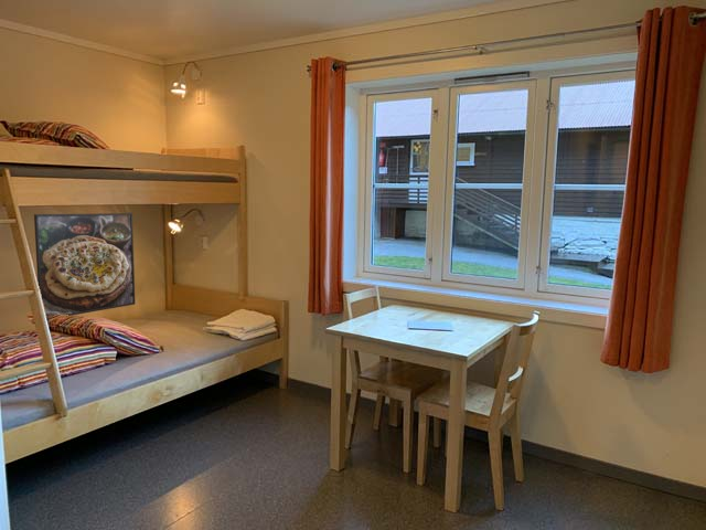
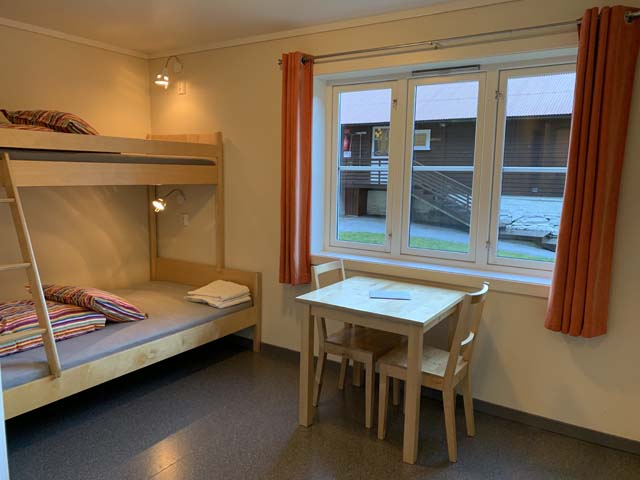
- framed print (88, 263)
